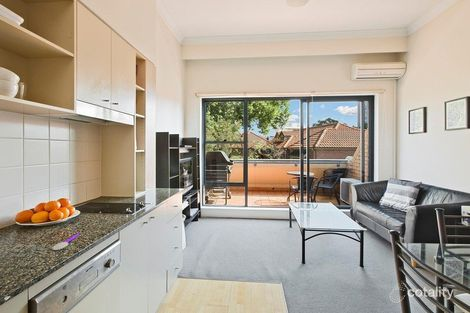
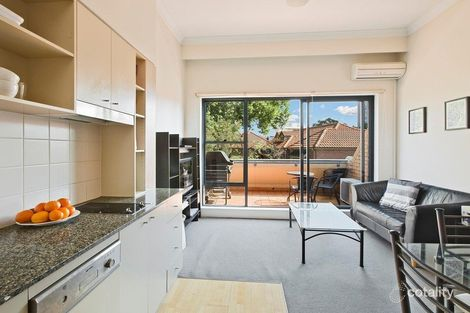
- spoon (67, 240)
